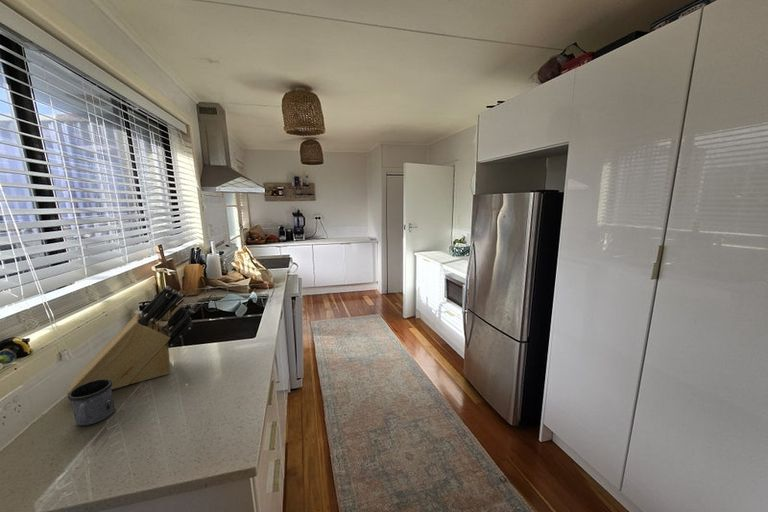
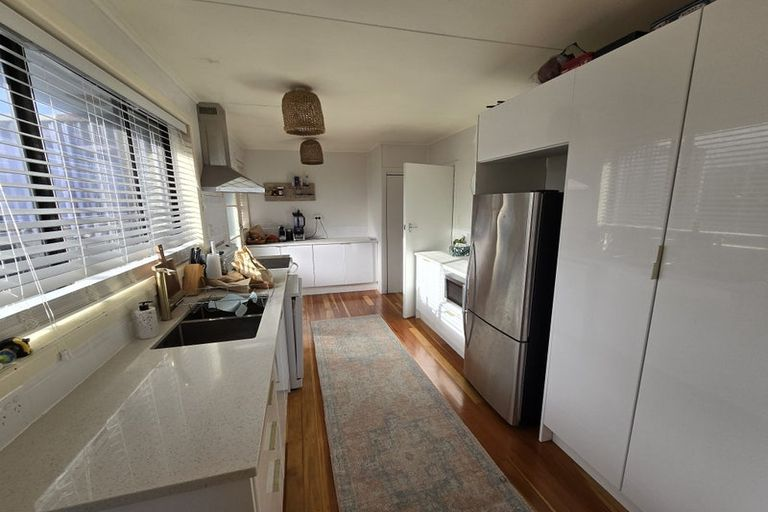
- mug (91, 405)
- knife block (135, 335)
